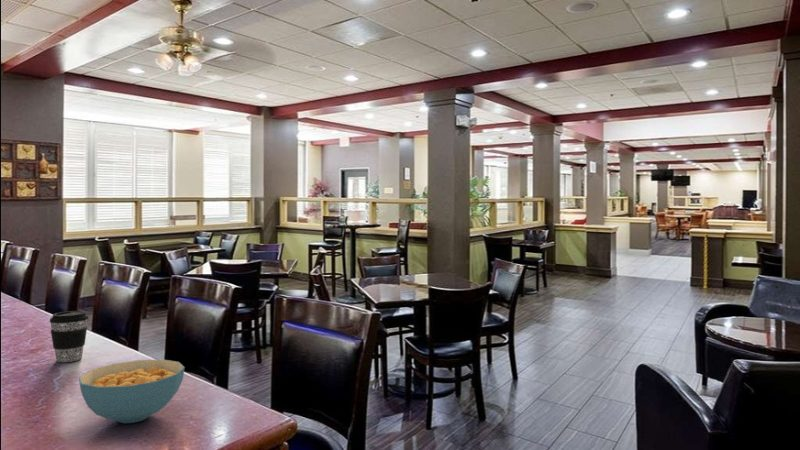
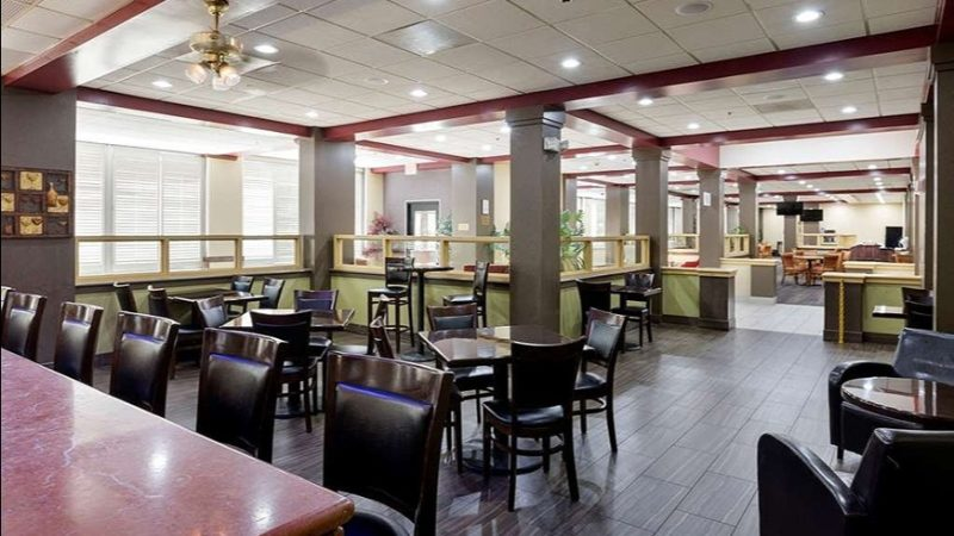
- cereal bowl (133, 394)
- coffee cup (69, 336)
